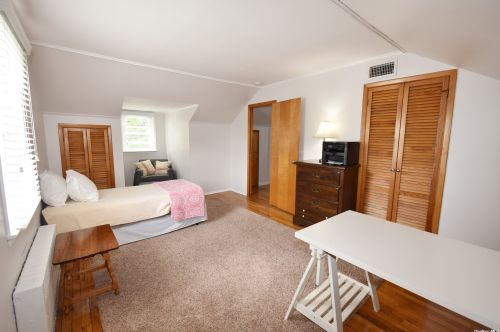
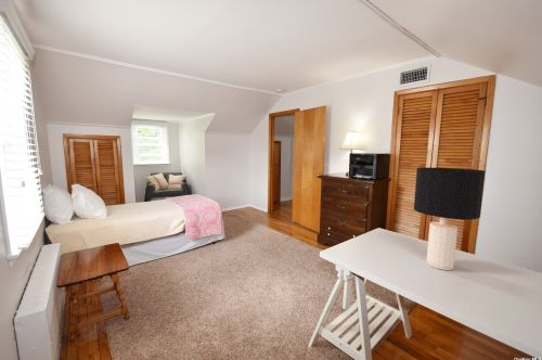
+ desk lamp (443, 218)
